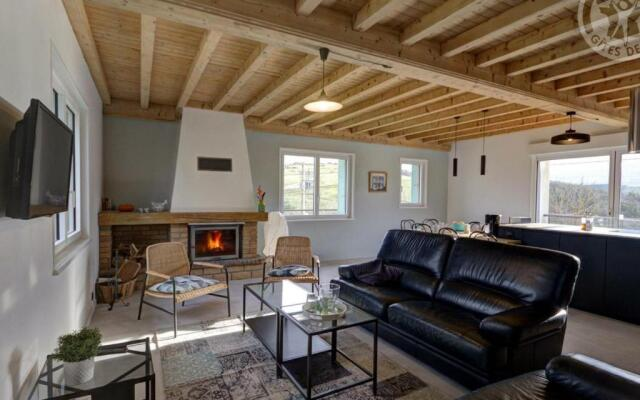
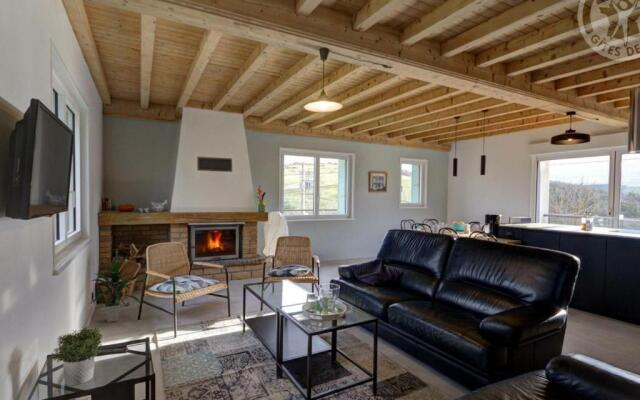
+ indoor plant (114, 292)
